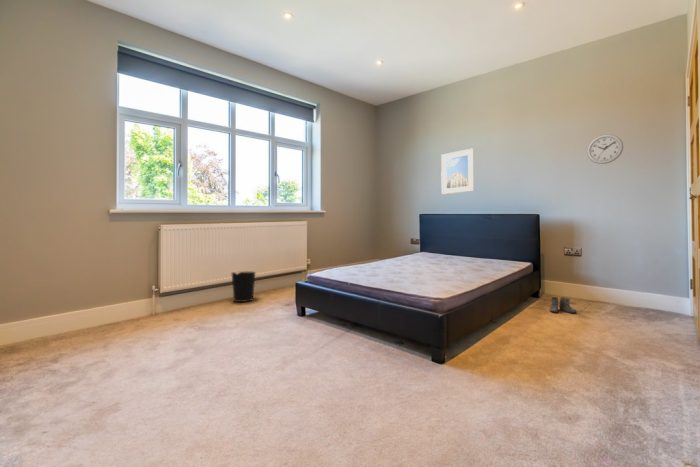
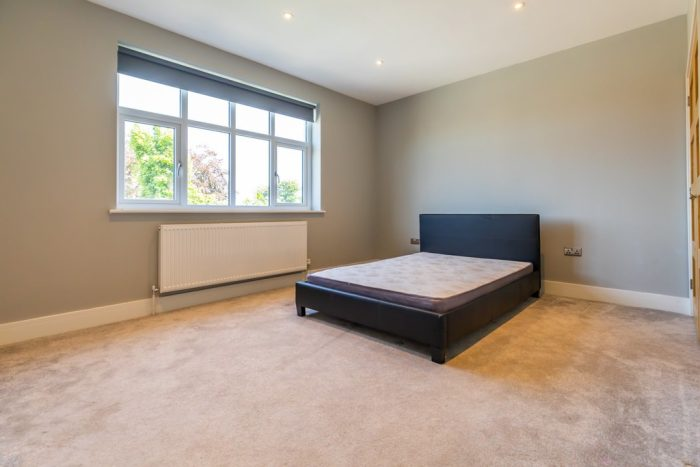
- boots (560, 304)
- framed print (457, 172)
- wall clock (604, 149)
- wastebasket (243, 286)
